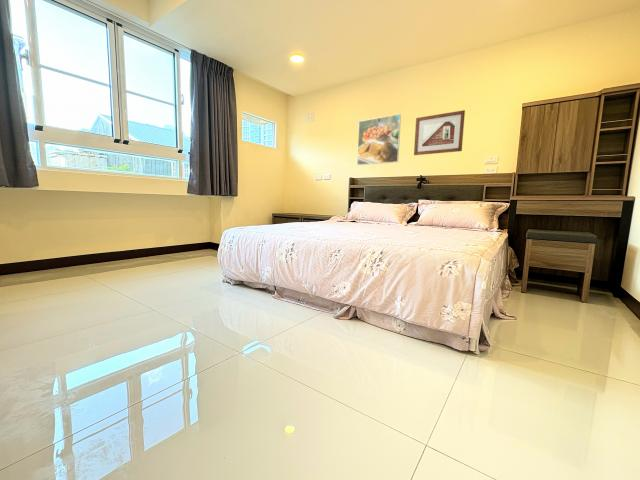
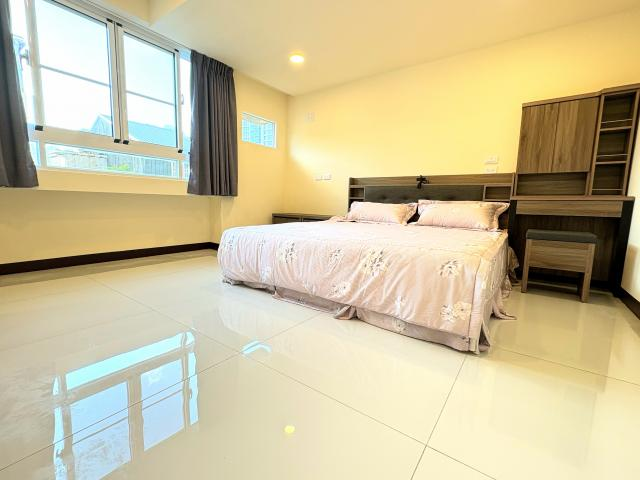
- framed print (377, 141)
- picture frame (438, 133)
